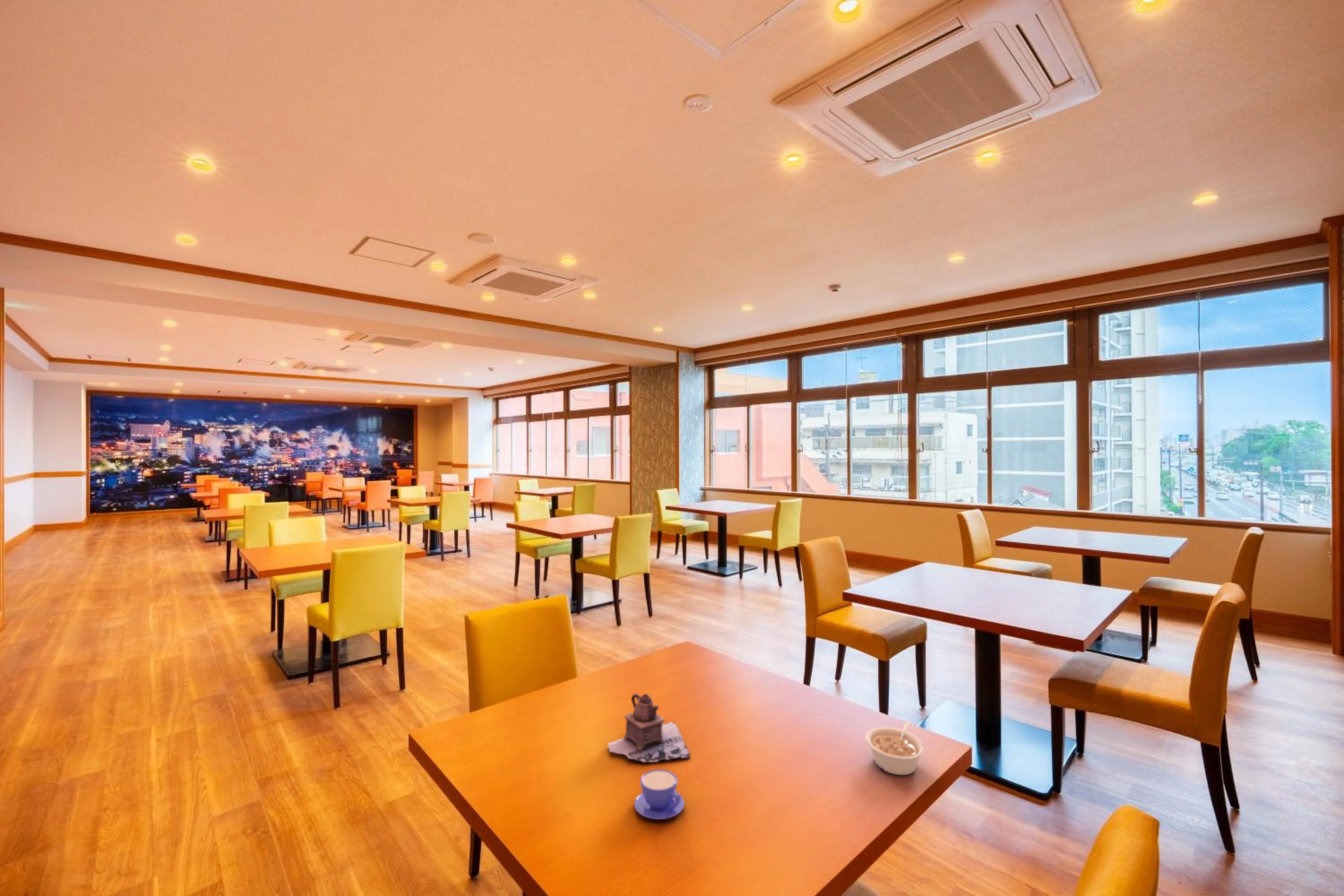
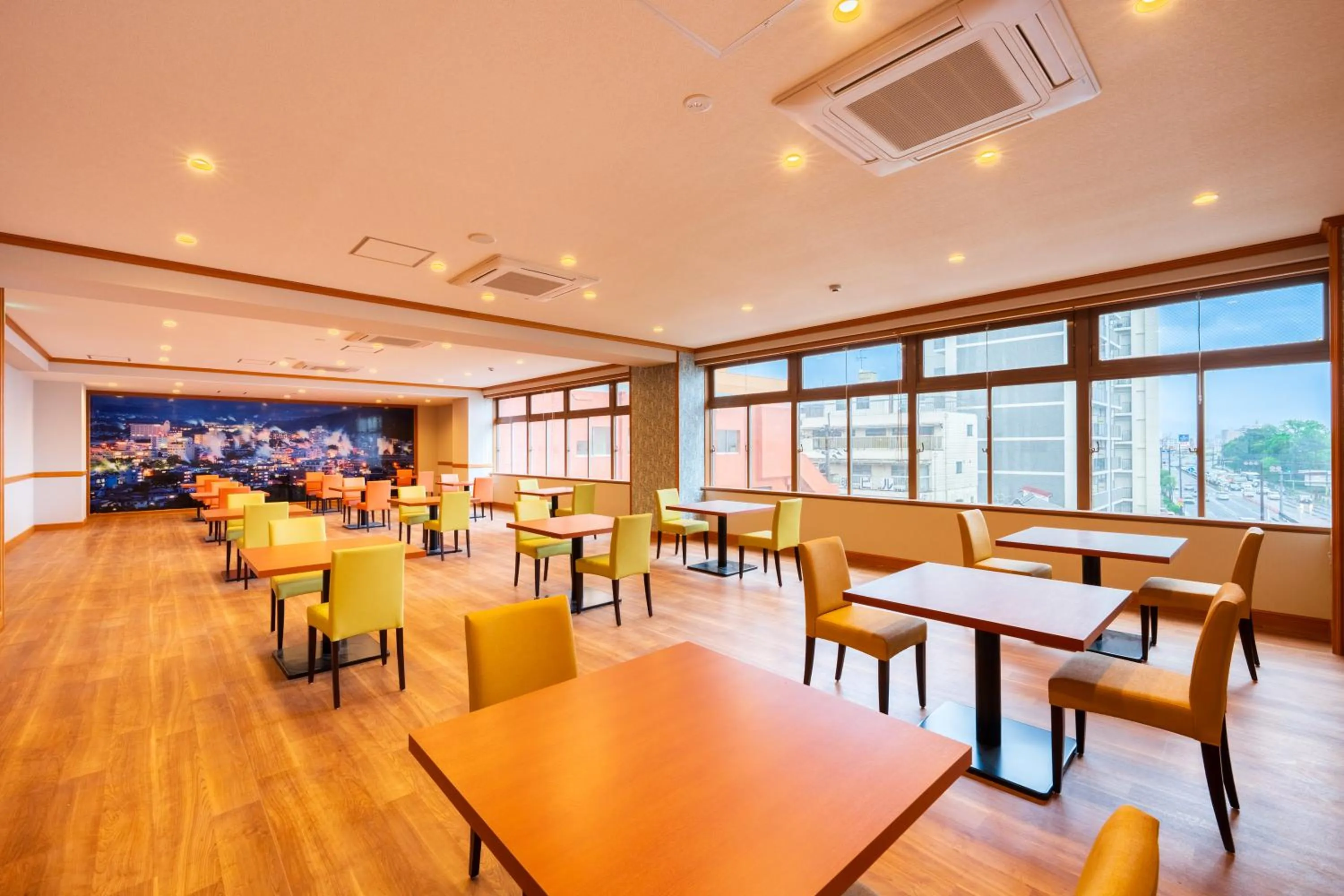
- teapot (646, 719)
- teacup (659, 793)
- legume (894, 749)
